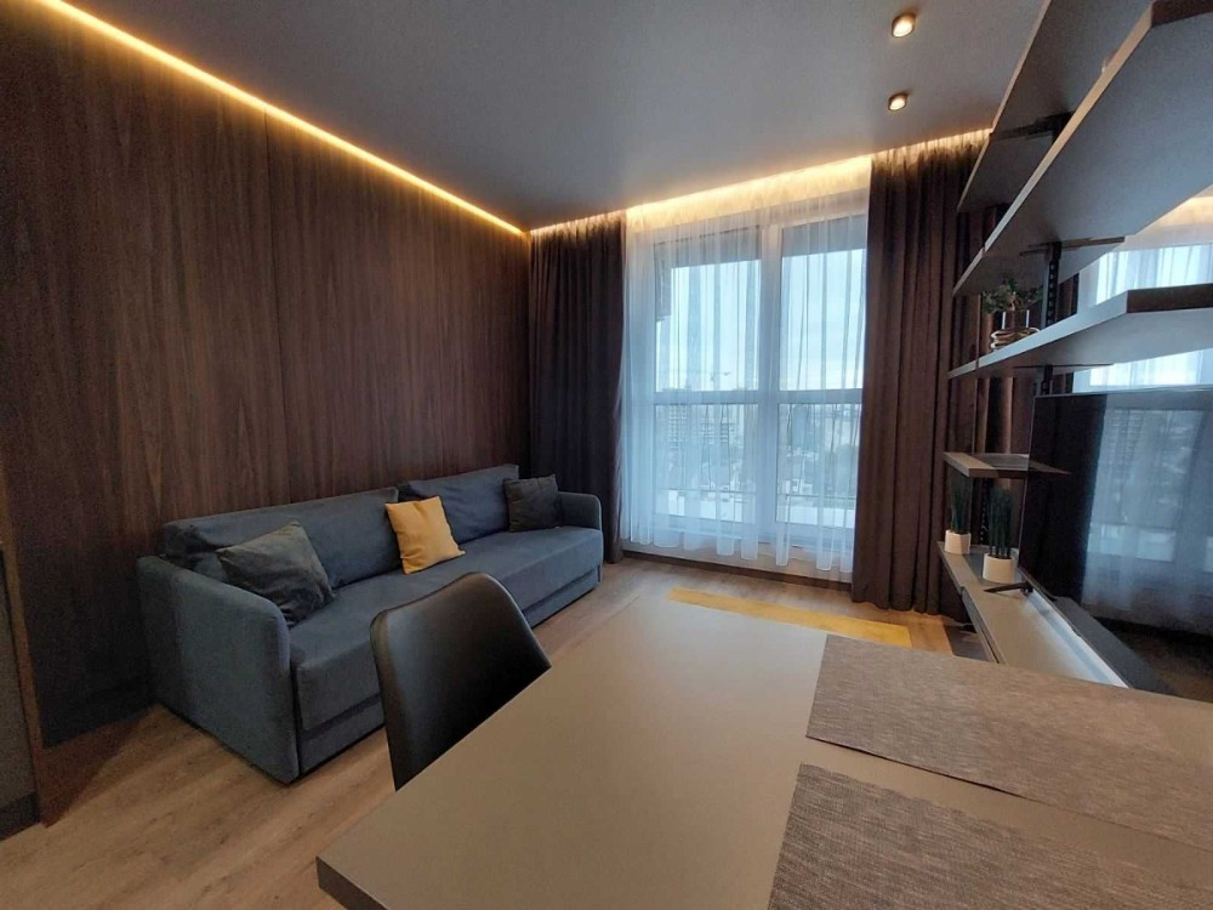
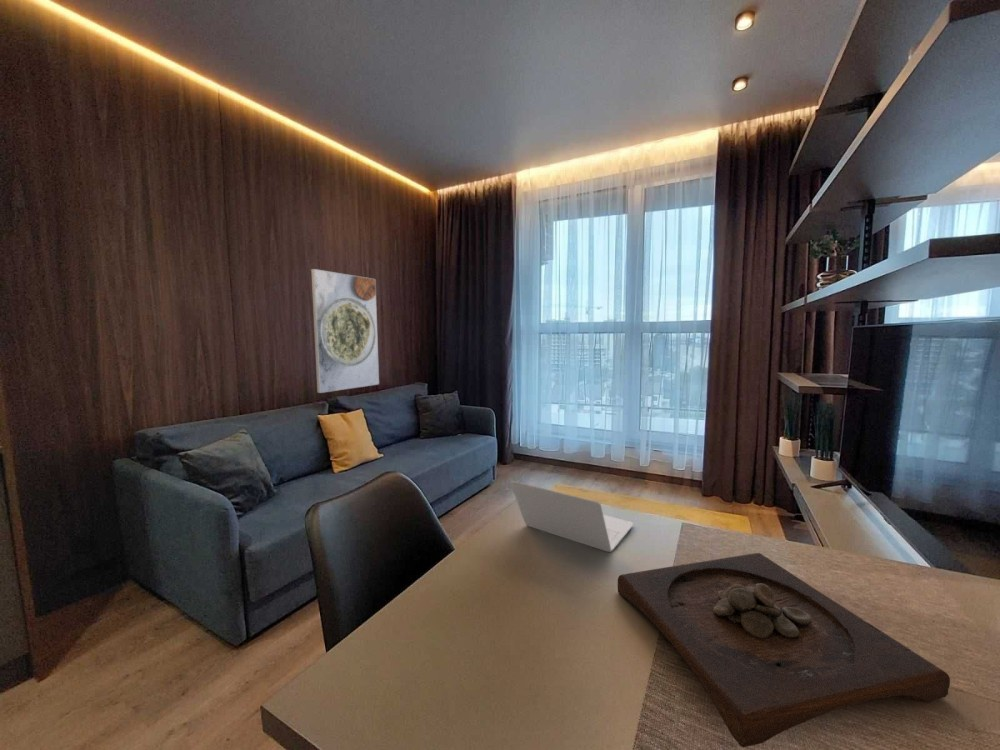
+ laptop (573, 500)
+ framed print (348, 332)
+ wooden tray (753, 609)
